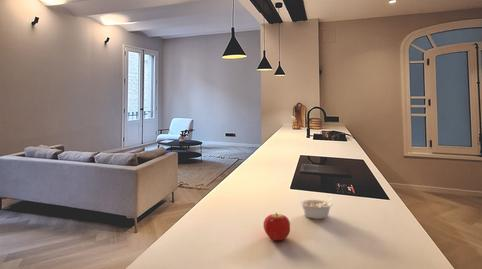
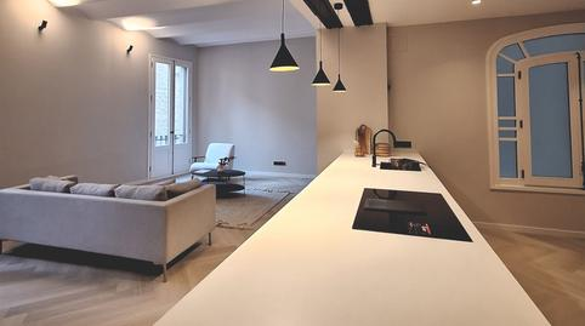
- legume (316, 207)
- fruit (277, 225)
